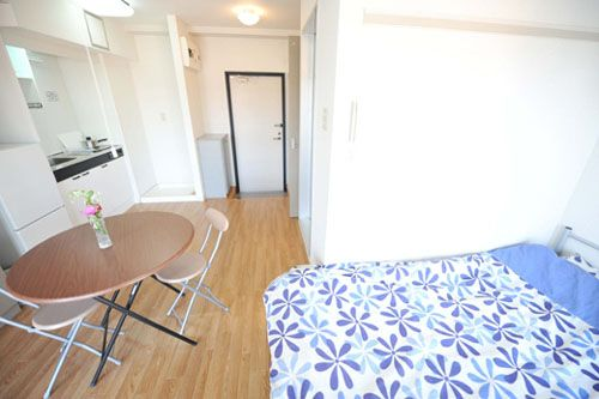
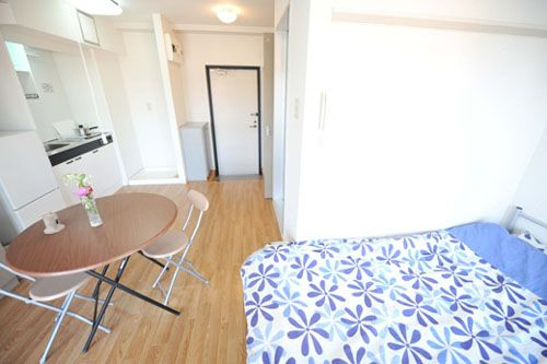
+ candle (51, 221)
